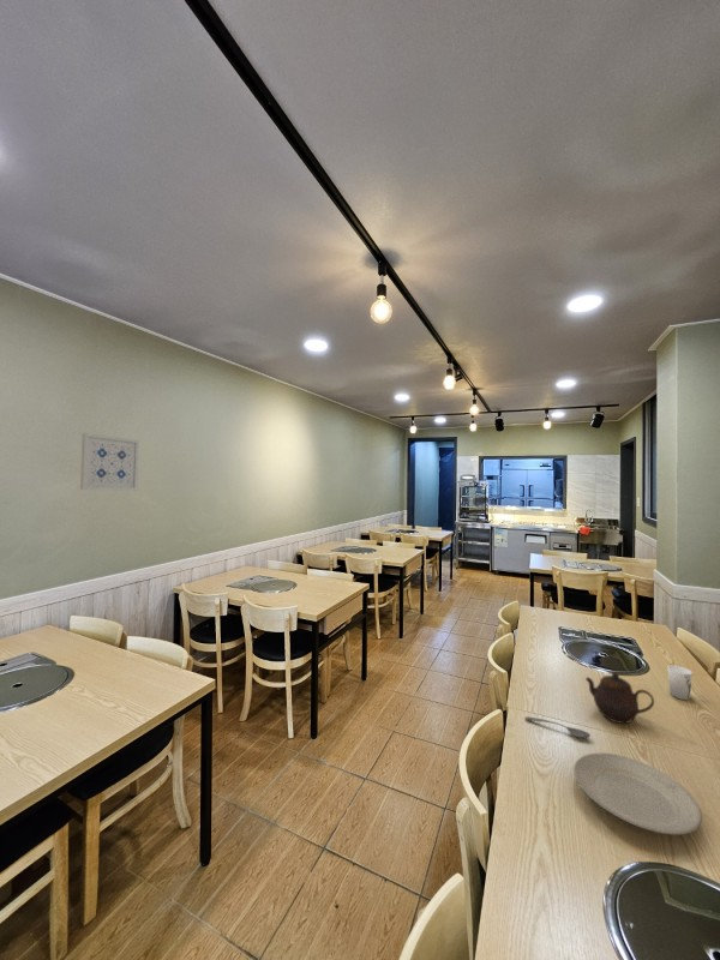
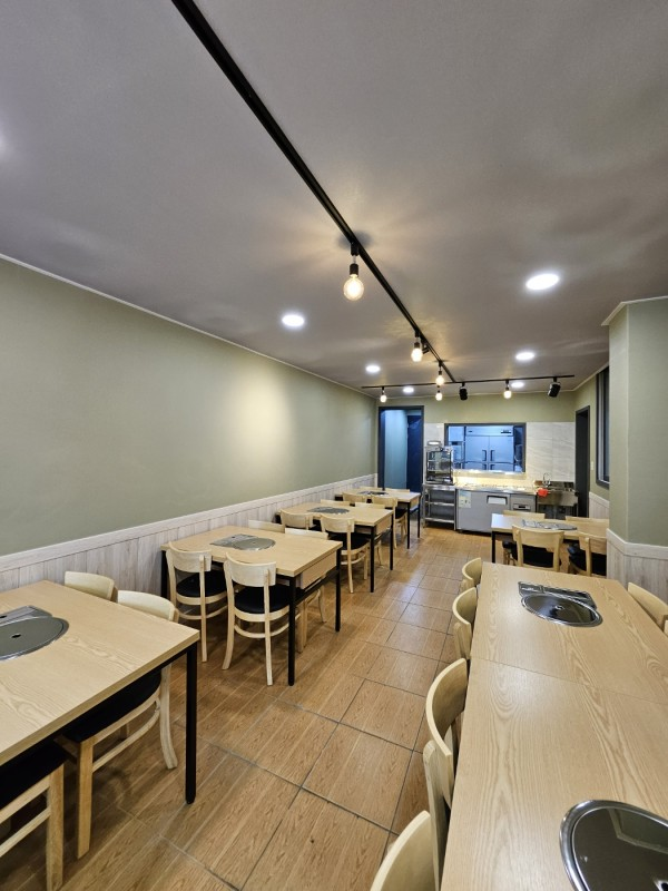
- cup (679, 682)
- plate (632, 793)
- soupspoon (557, 724)
- teapot (618, 695)
- wall art (110, 463)
